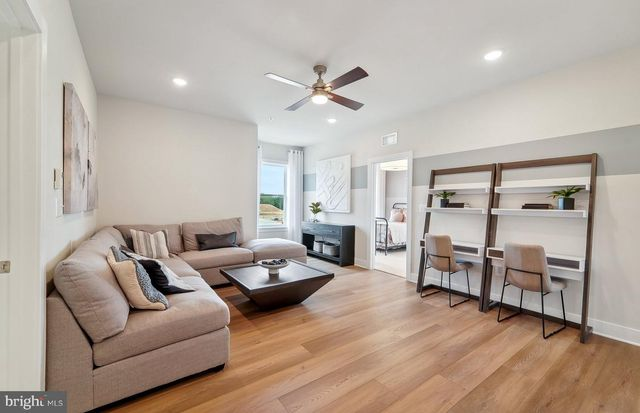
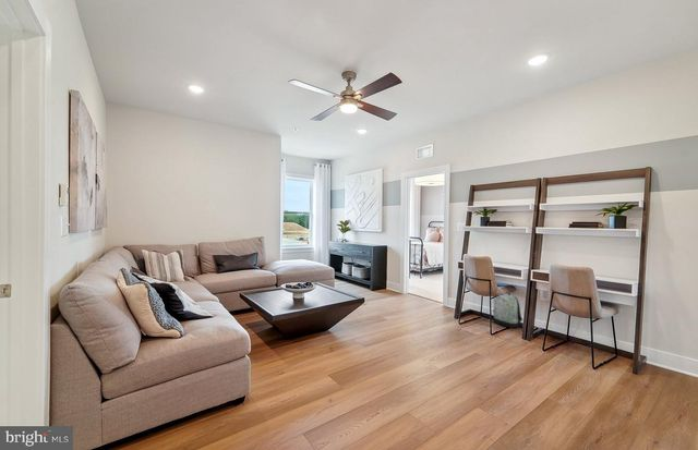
+ backpack (505, 309)
